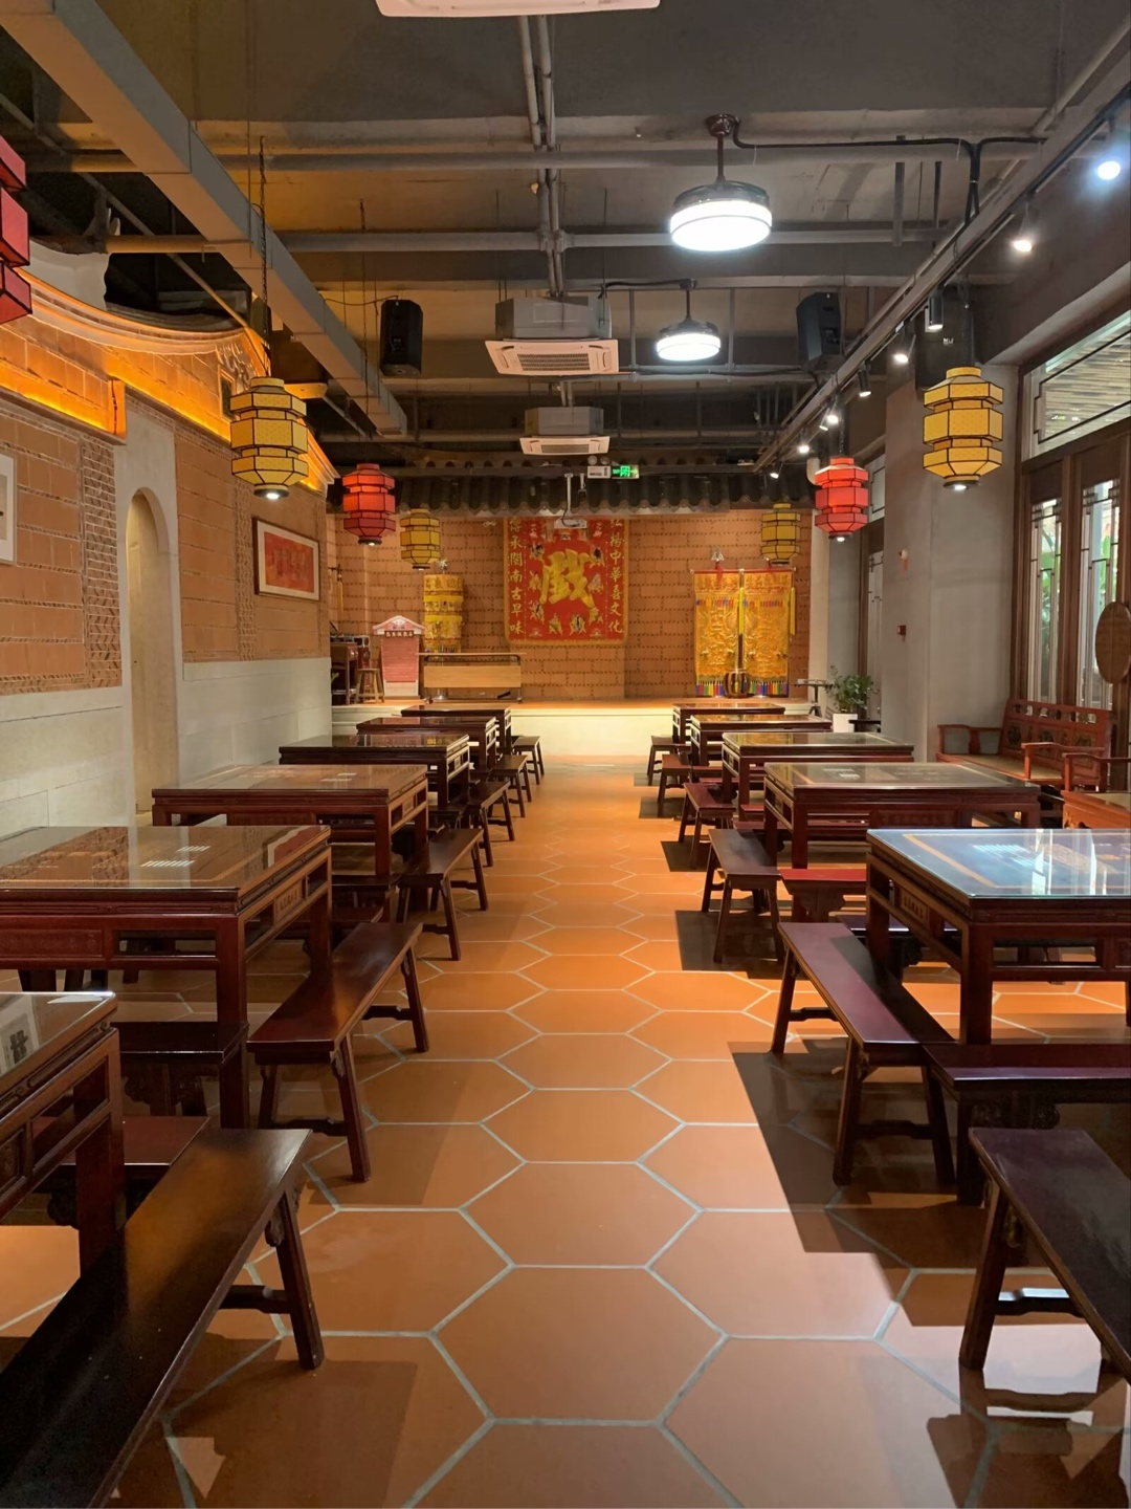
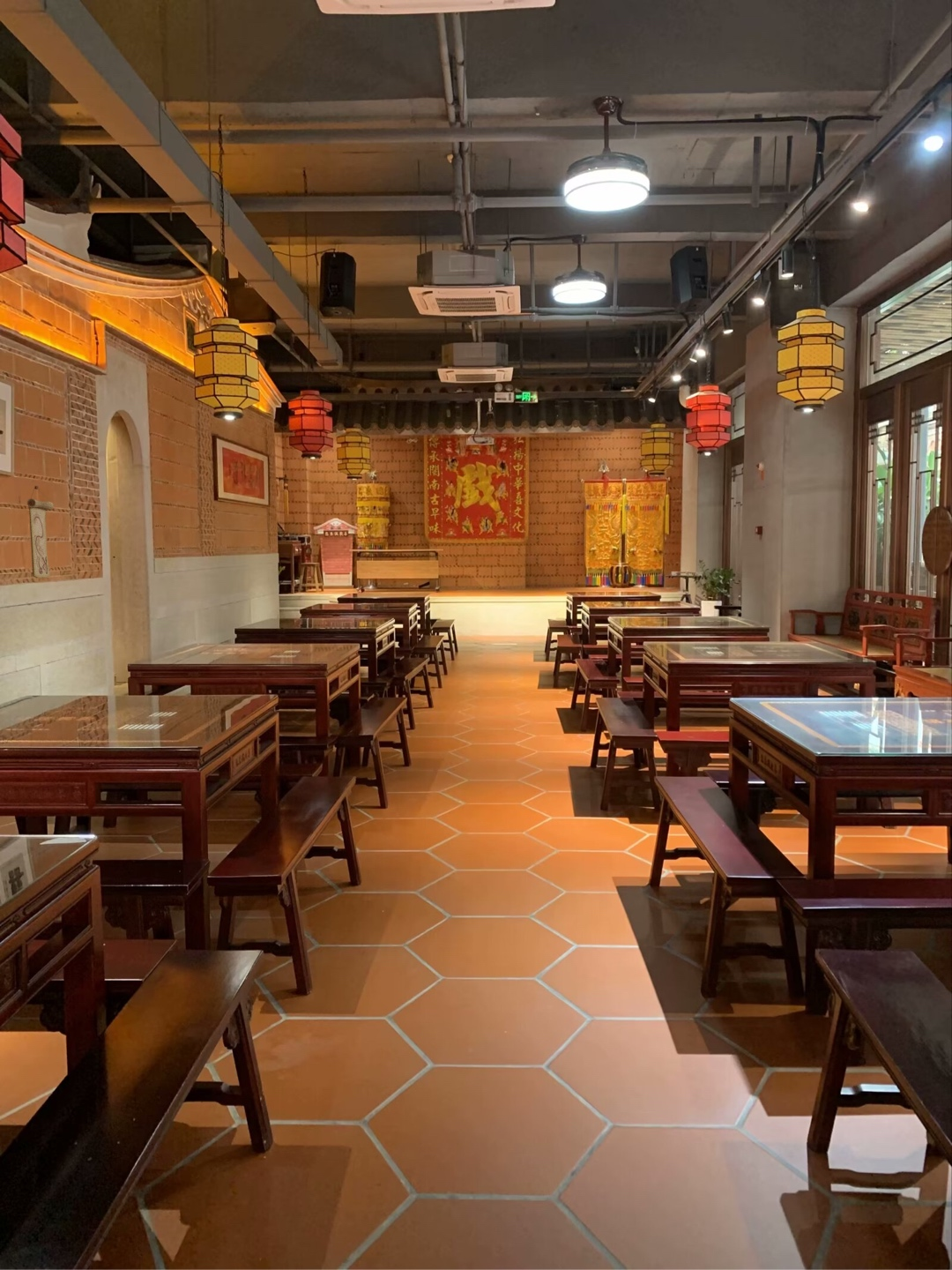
+ wall scroll (41, 532)
